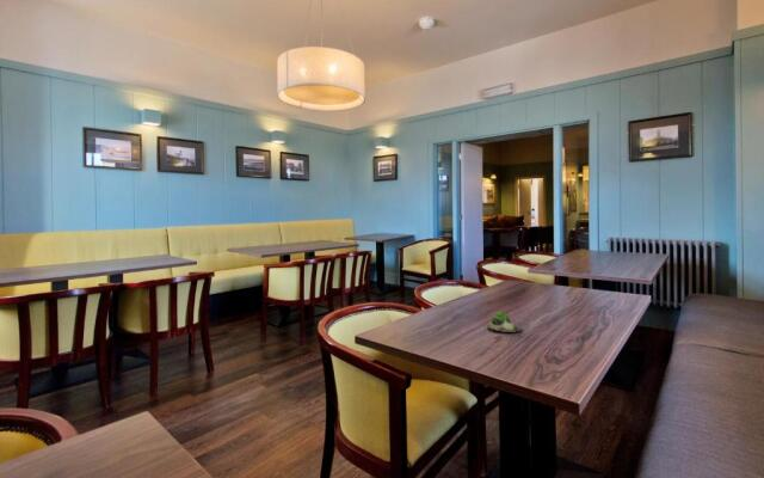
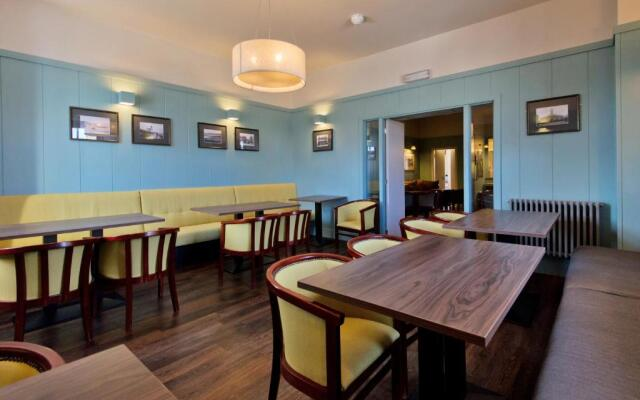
- succulent plant (504, 319)
